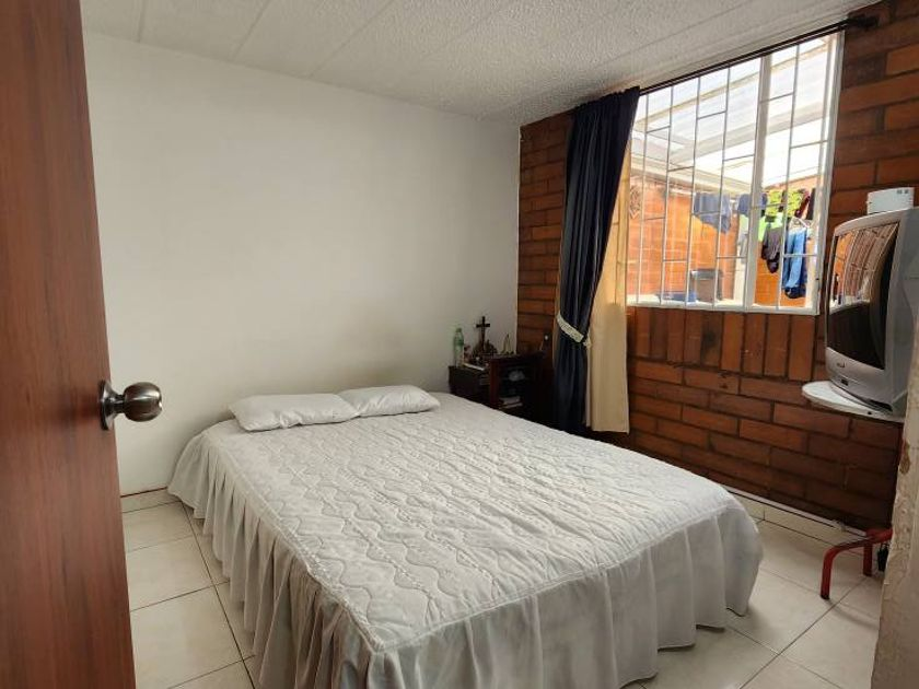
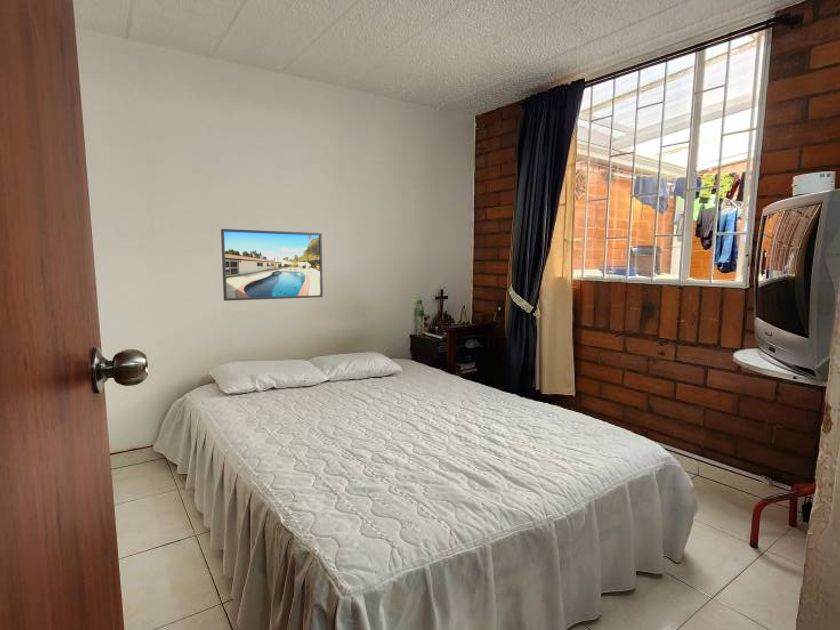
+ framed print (275, 265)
